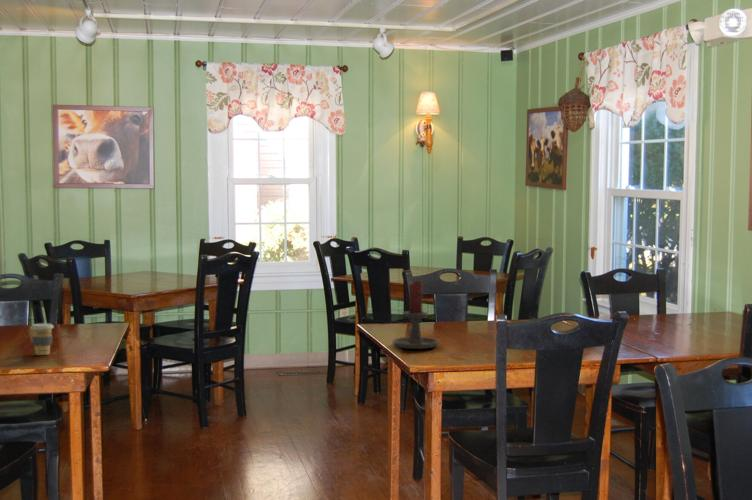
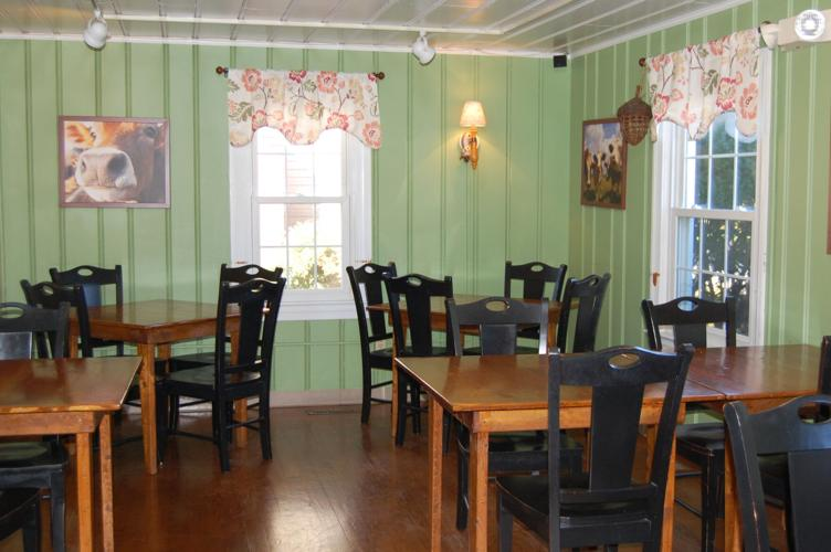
- coffee cup (42, 339)
- candle holder (414, 312)
